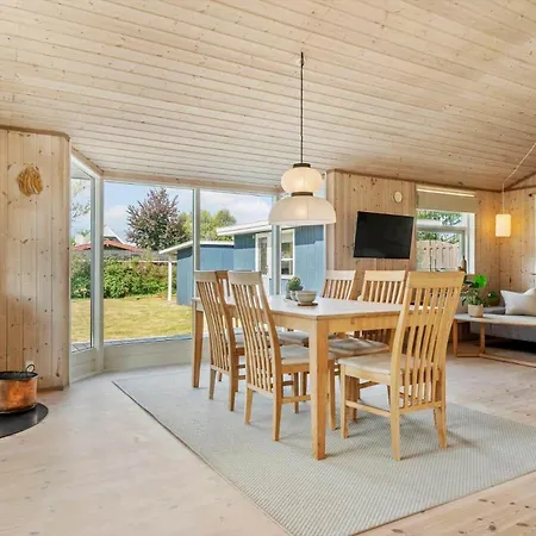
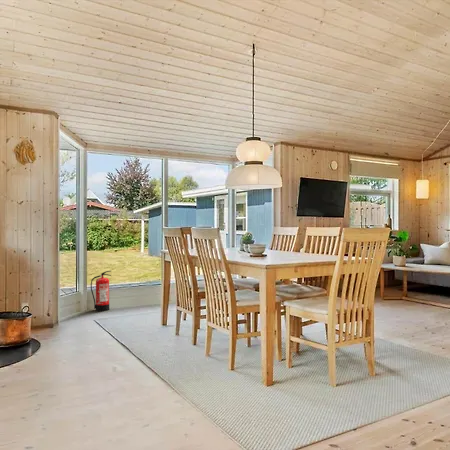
+ fire extinguisher (101, 290)
